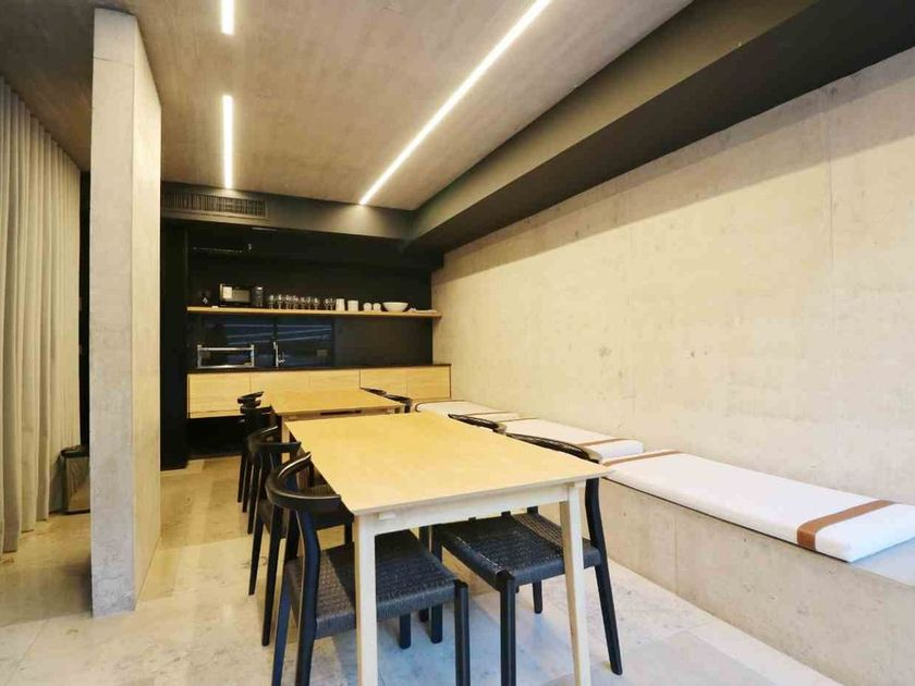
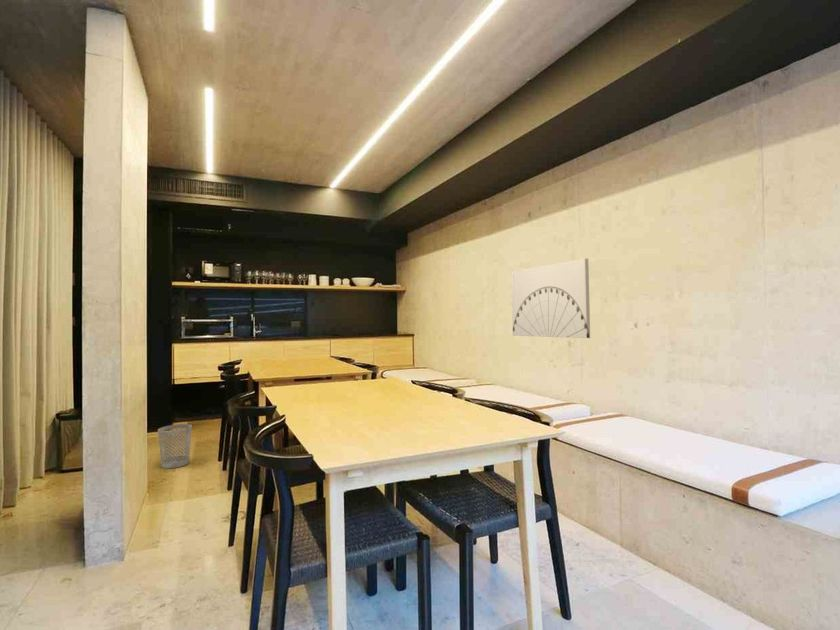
+ wall art (546, 301)
+ wastebasket (175, 445)
